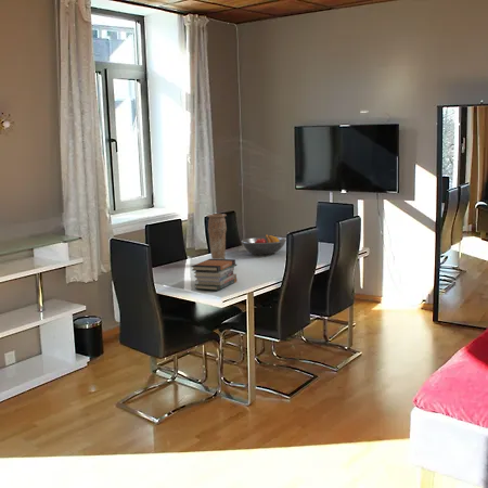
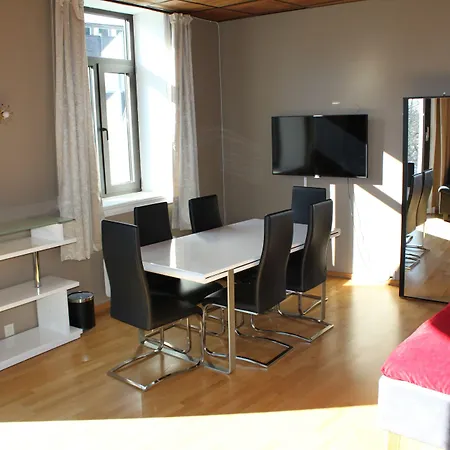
- vase (217, 240)
- book stack (215, 273)
- fruit bowl (264, 244)
